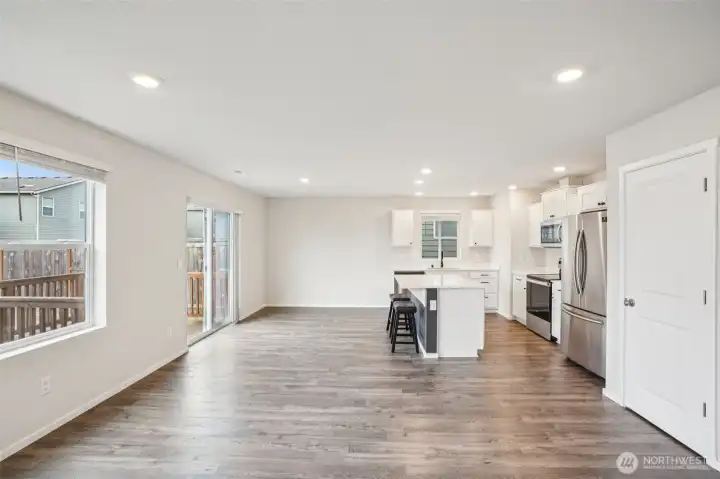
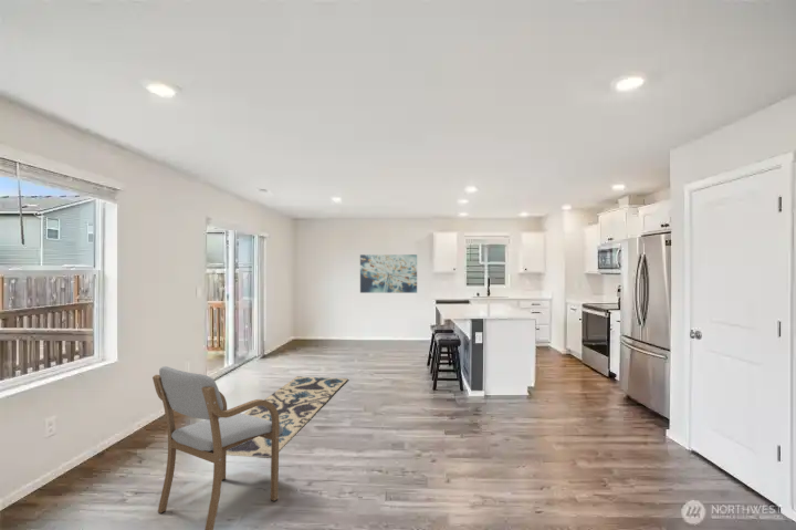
+ wall art (388, 273)
+ rug (287, 406)
+ armchair (223, 432)
